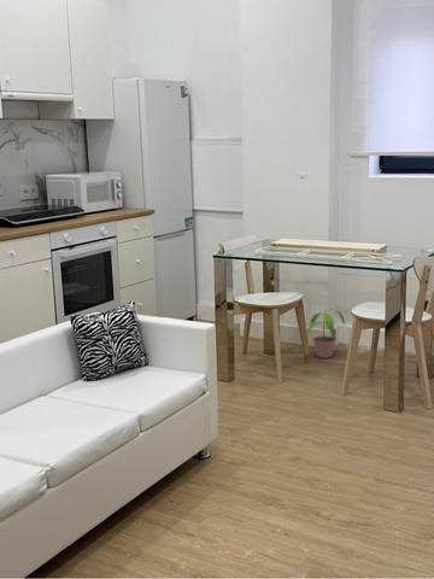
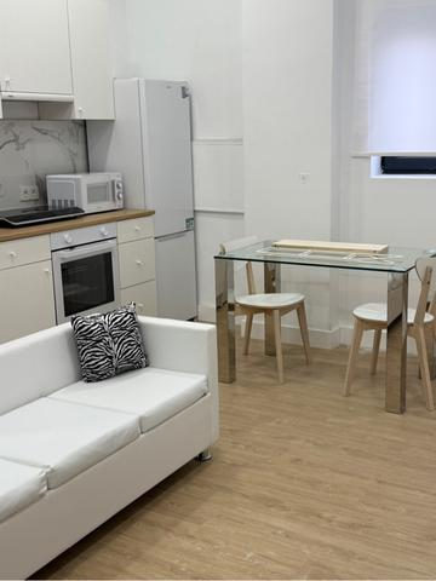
- potted plant (323, 332)
